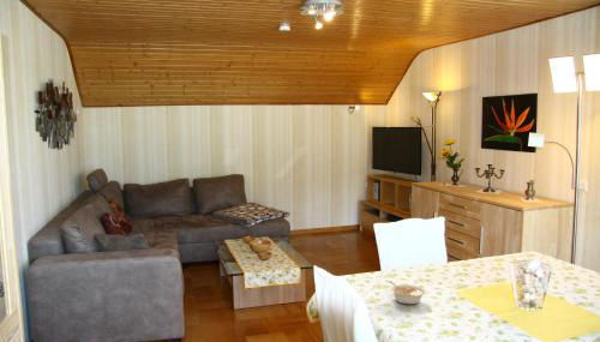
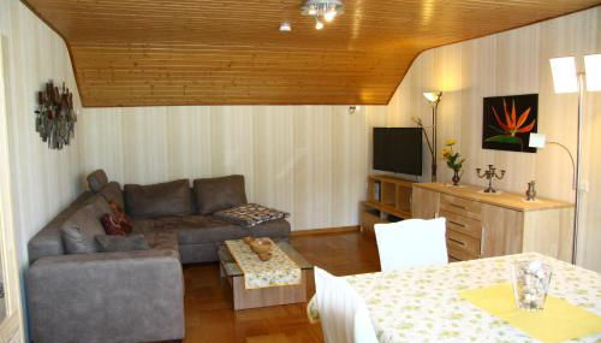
- legume (406, 293)
